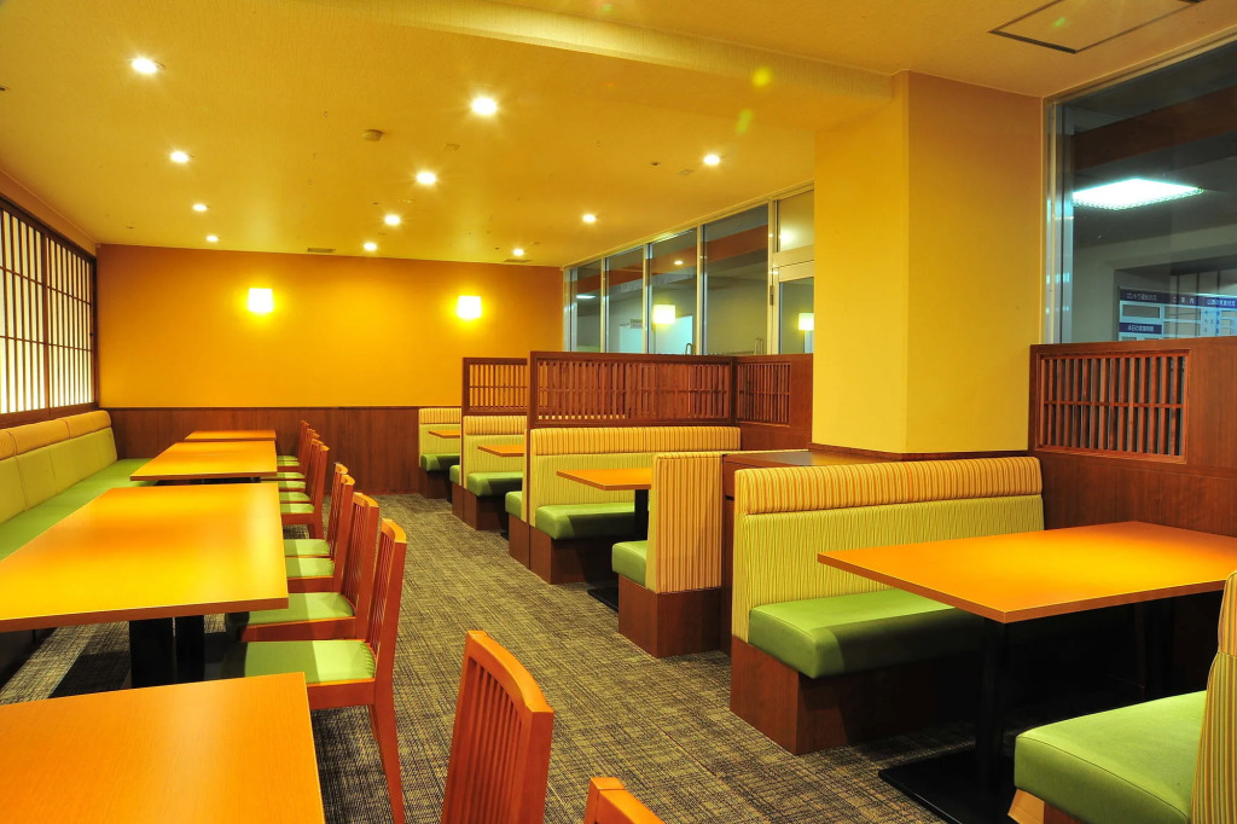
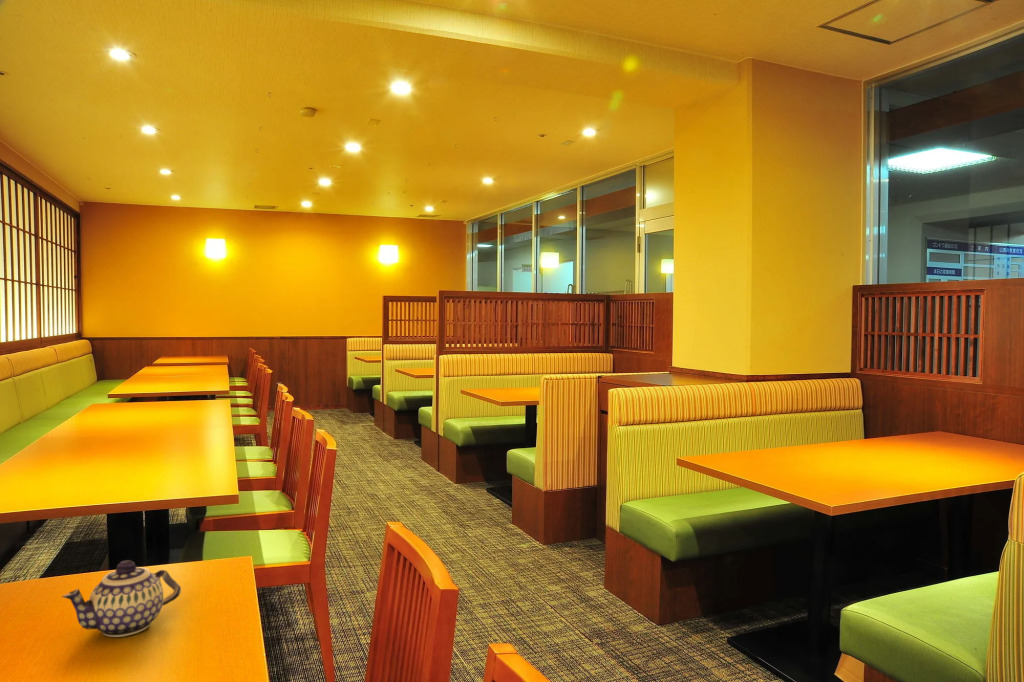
+ teapot (124, 594)
